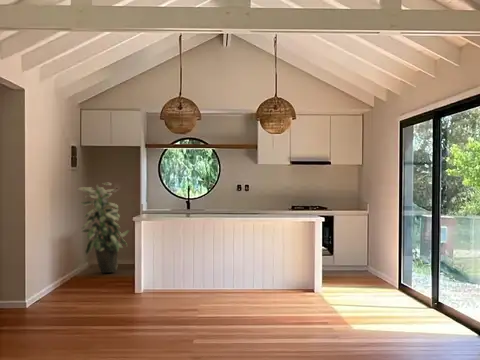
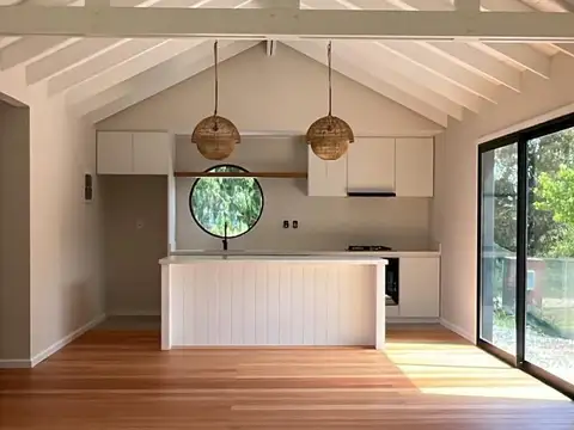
- indoor plant (103, 227)
